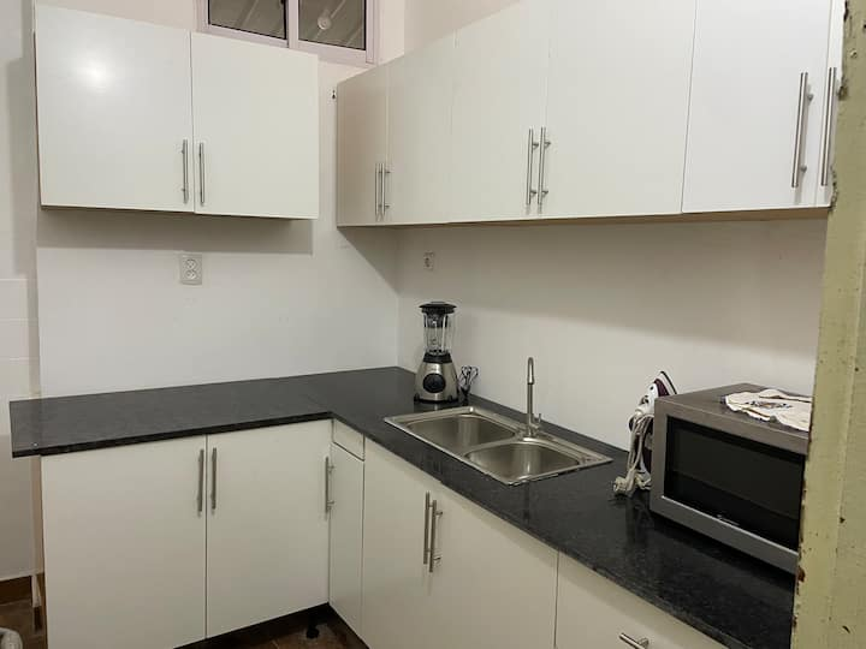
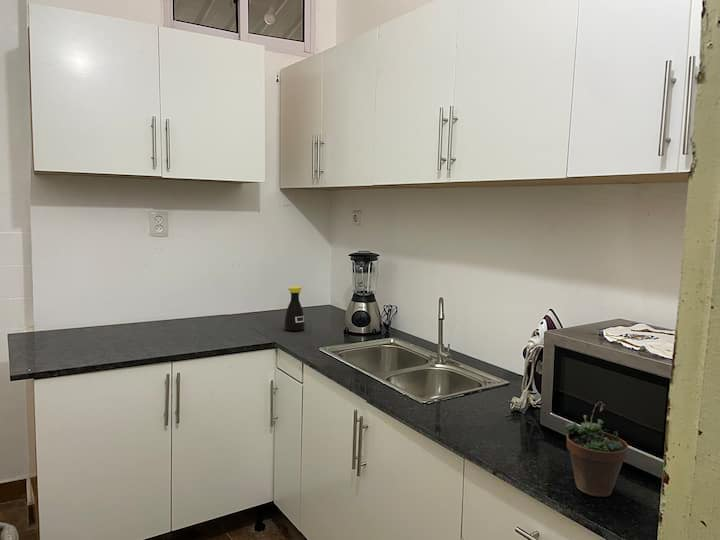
+ bottle (294, 308)
+ succulent plant (596, 444)
